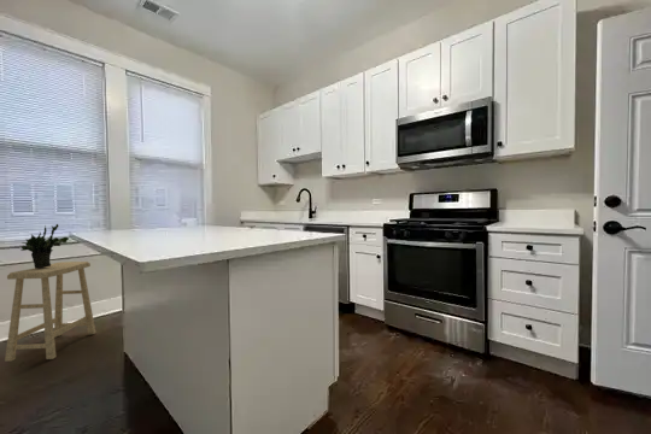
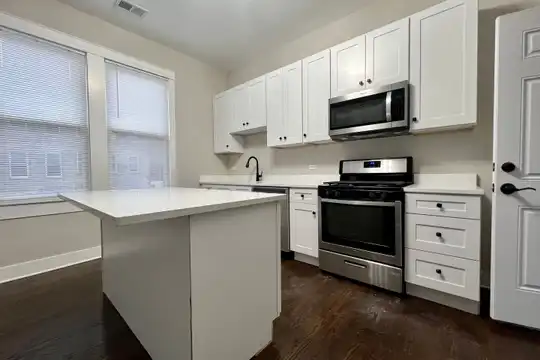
- potted plant (51, 246)
- stool (55, 306)
